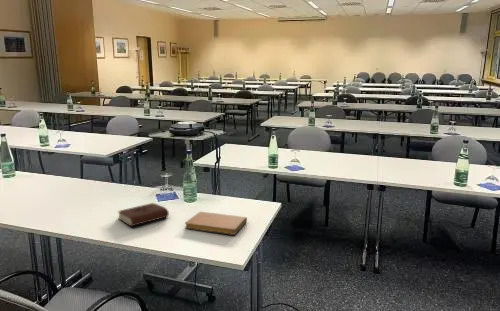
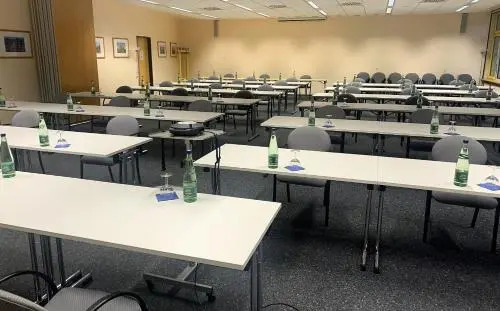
- notebook (216, 222)
- book (143, 213)
